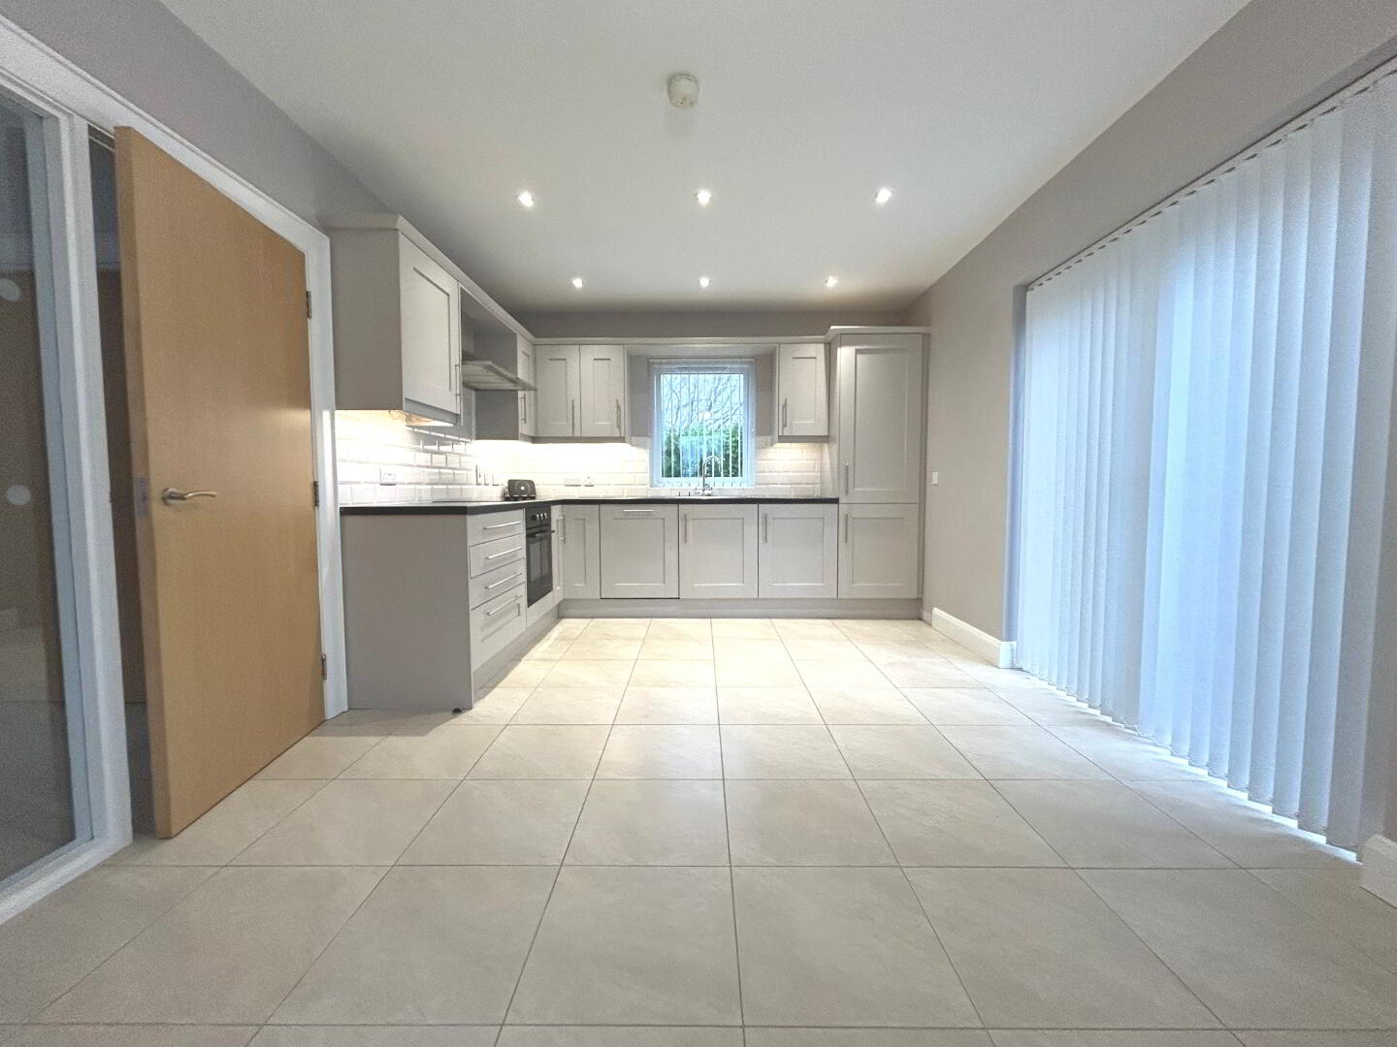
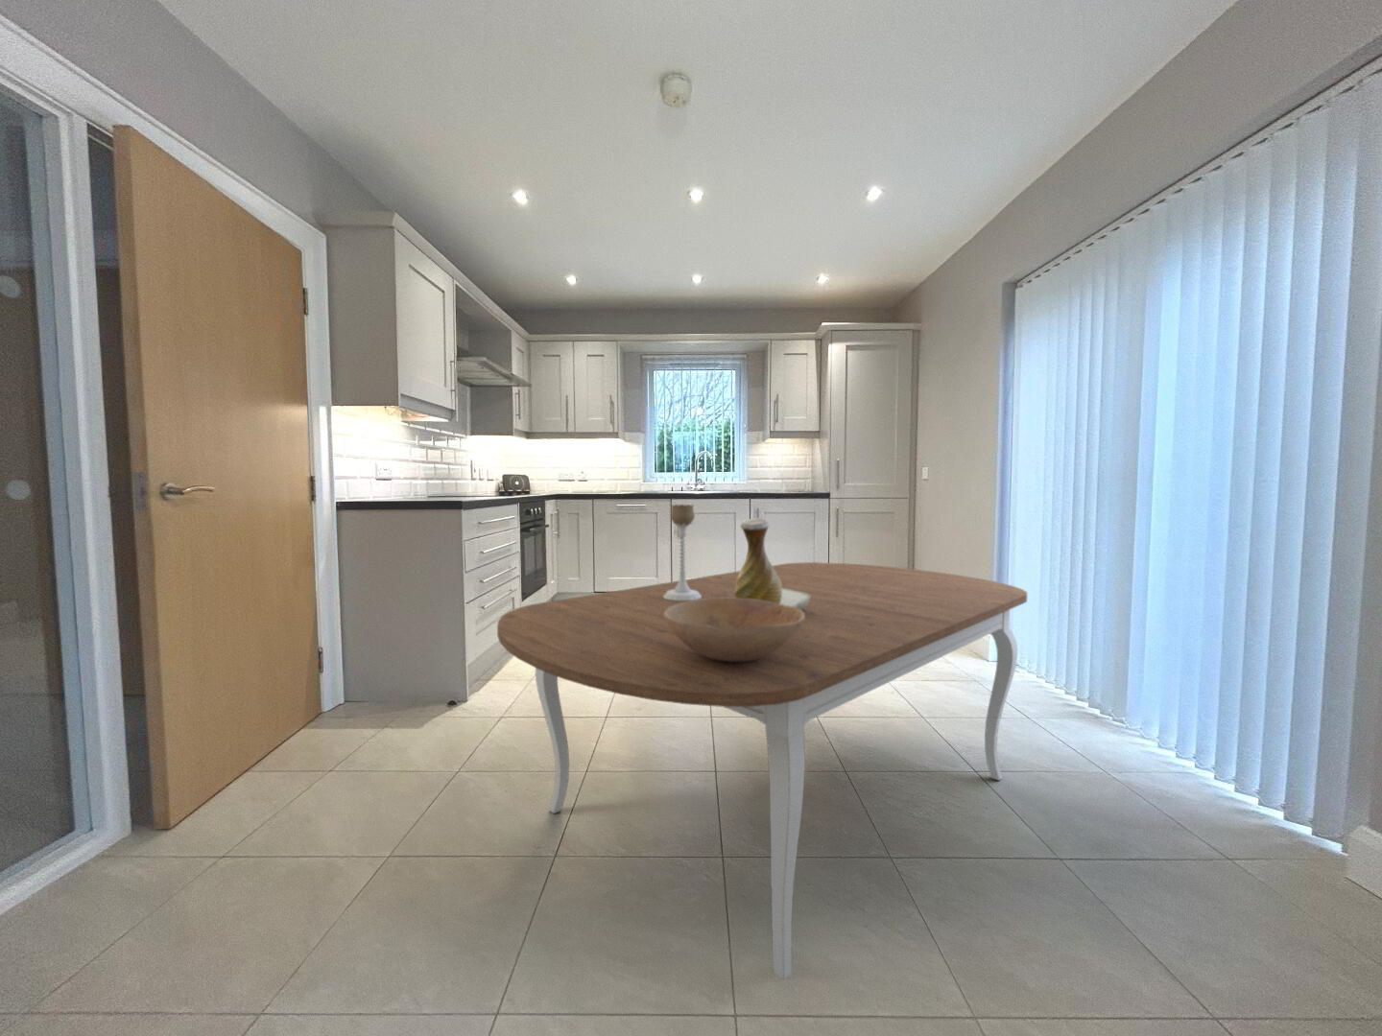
+ dining table (788, 698)
+ bowl (735, 631)
+ candle holder (682, 551)
+ vase (769, 565)
